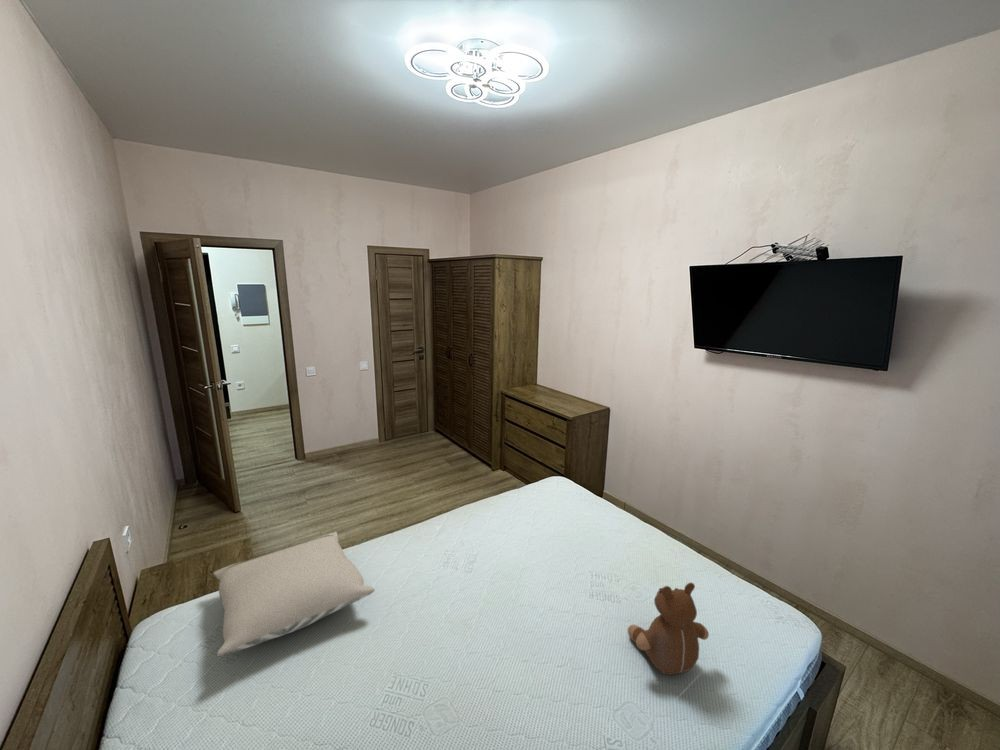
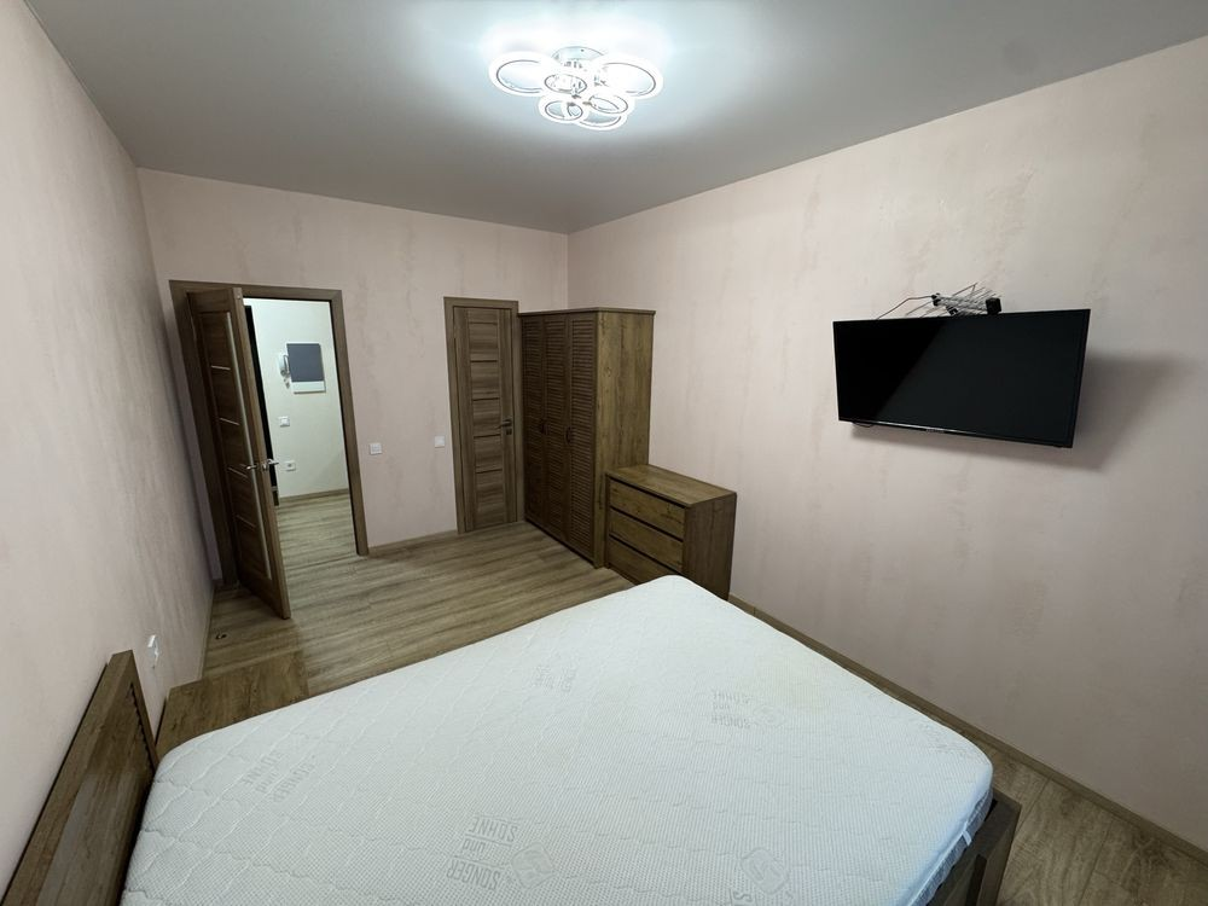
- pillow (291, 582)
- teddy bear (665, 615)
